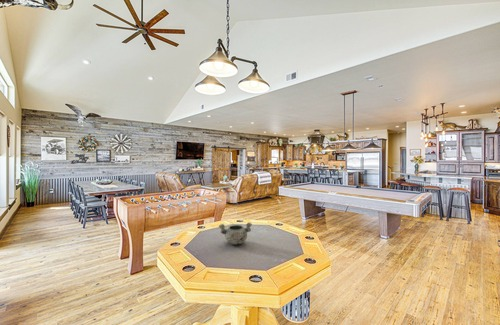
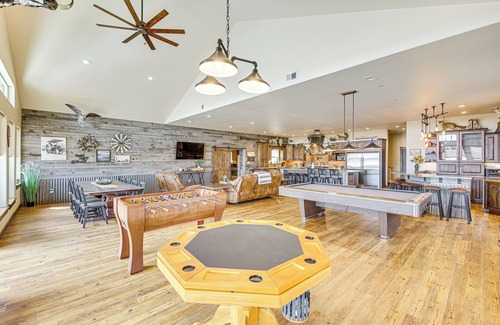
- decorative bowl (235, 232)
